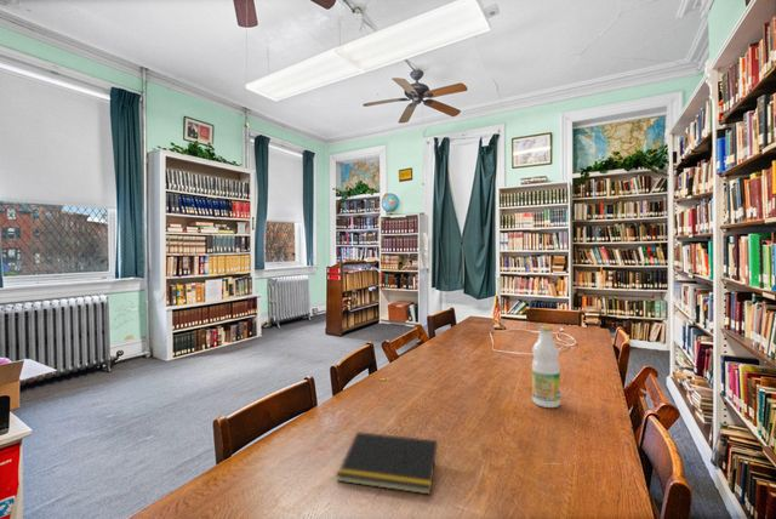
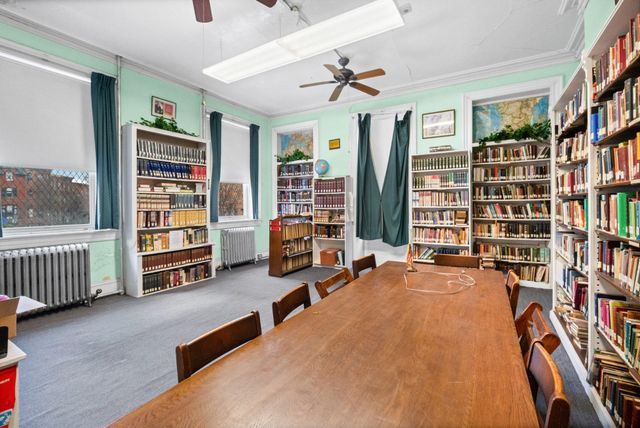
- bottle (546, 365)
- notepad (389, 460)
